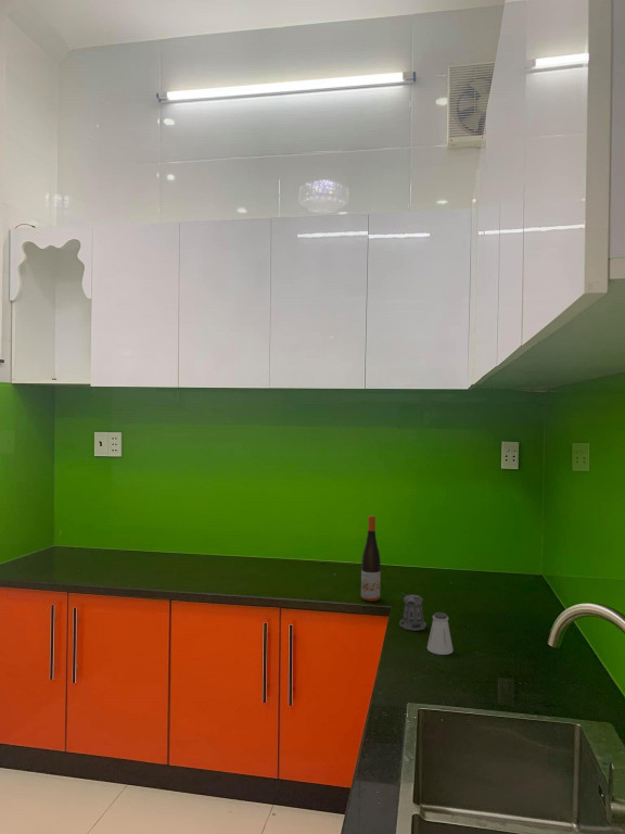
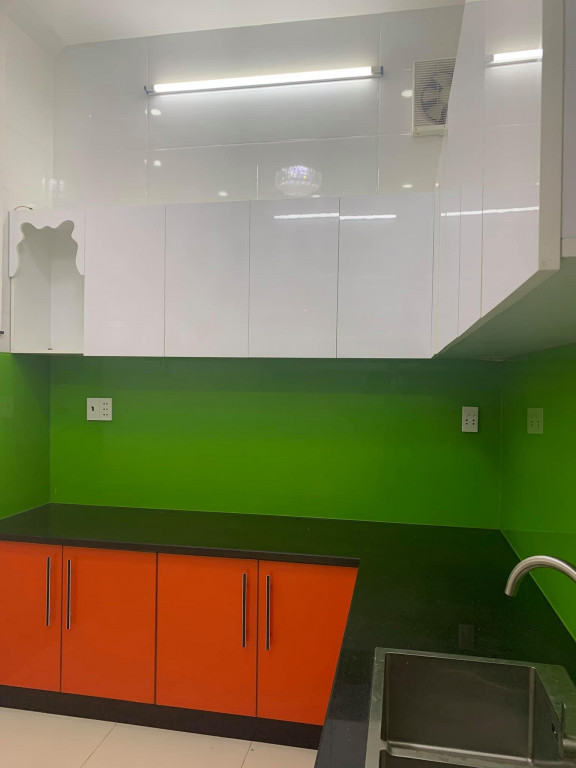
- saltshaker (439, 631)
- wine bottle (371, 557)
- pepper shaker (411, 608)
